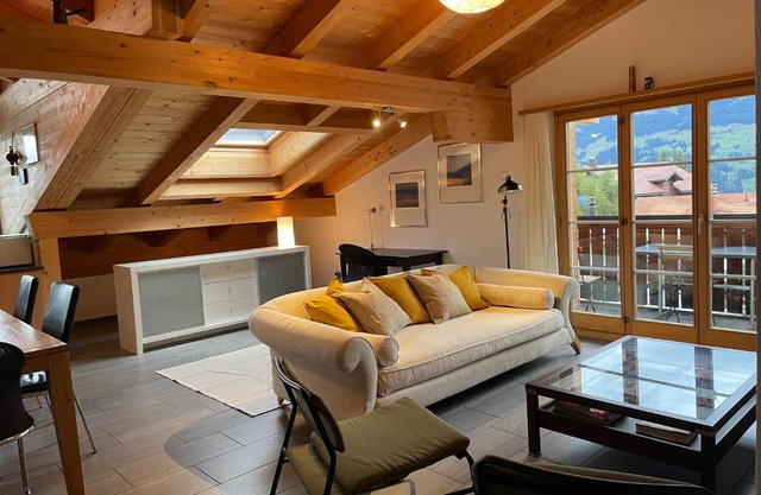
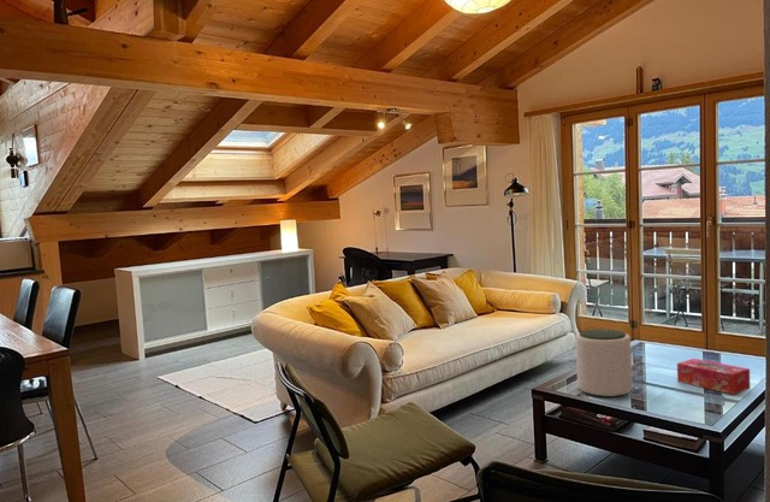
+ tissue box (712, 374)
+ plant pot (603, 361)
